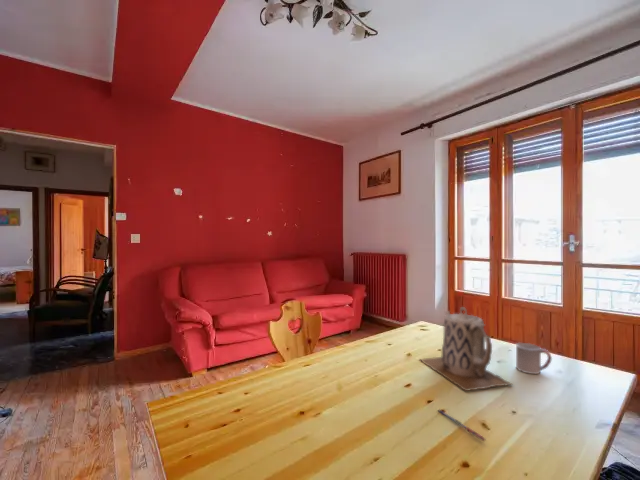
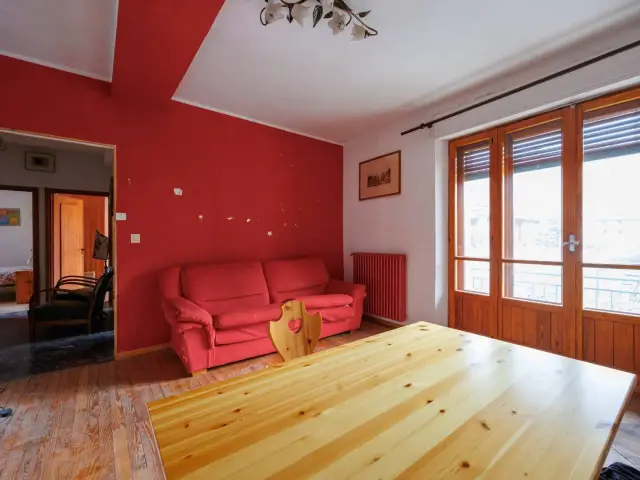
- teapot (461, 339)
- cup (533, 358)
- pen (459, 423)
